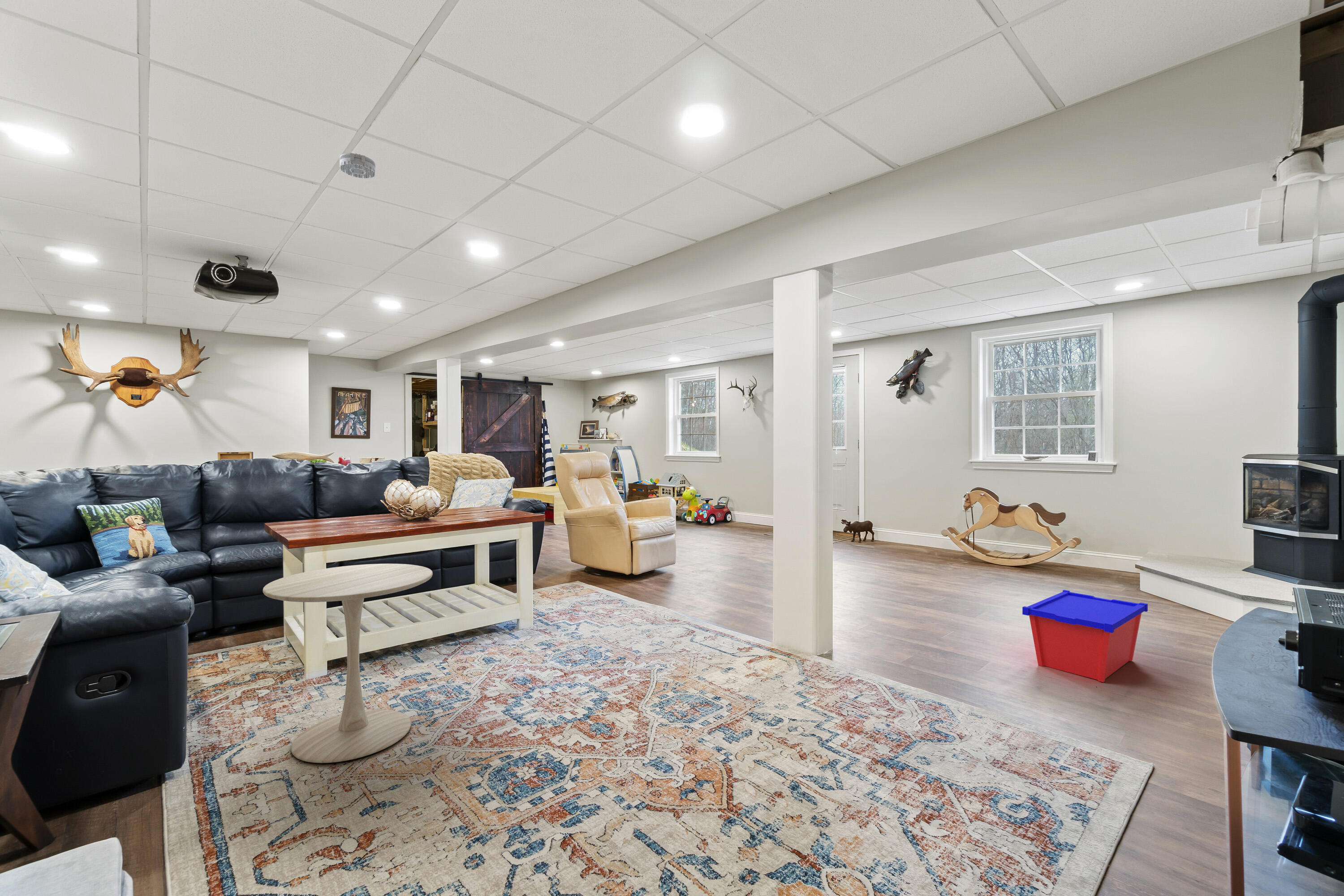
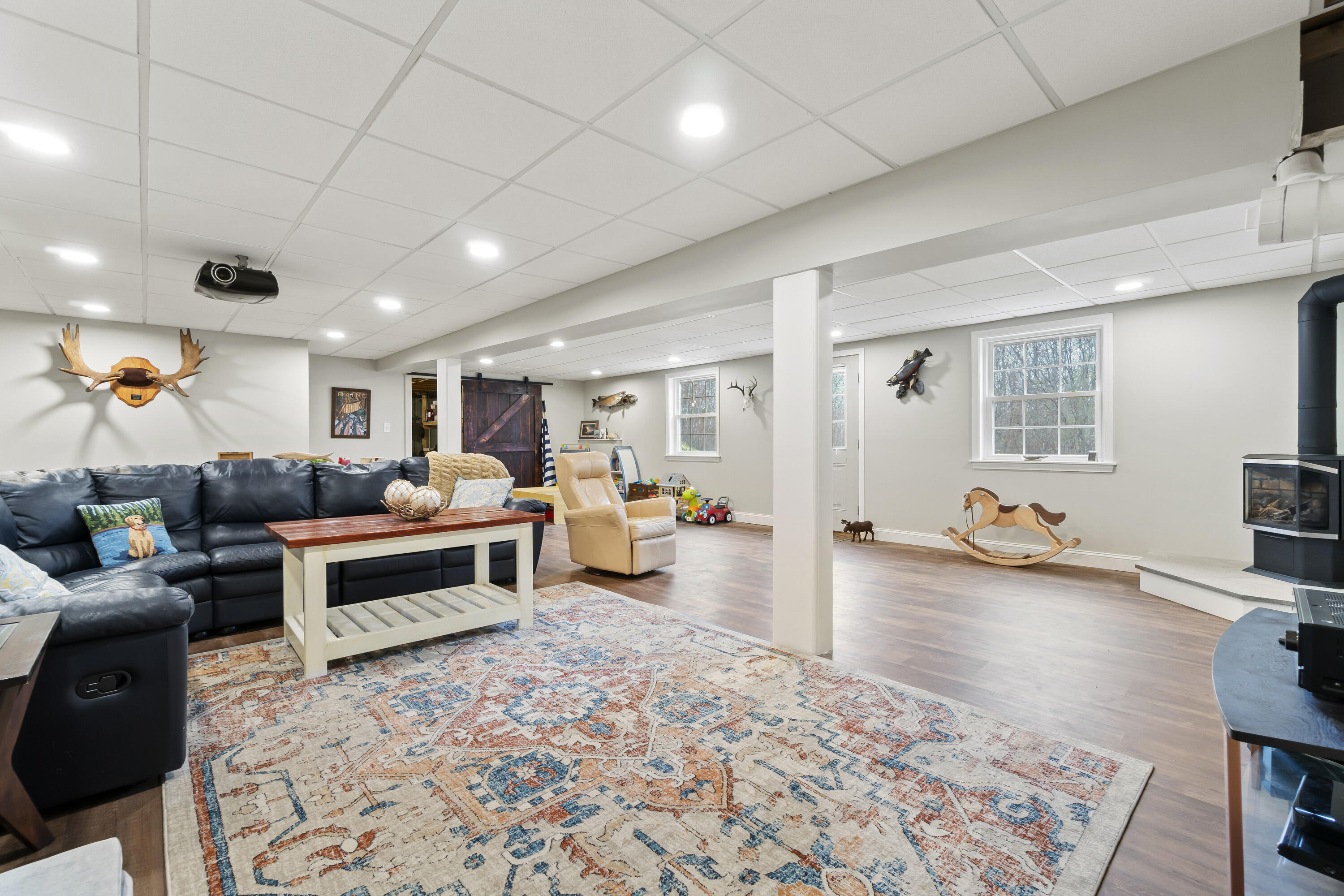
- smoke detector (358, 165)
- side table (353, 657)
- storage bin (1086, 634)
